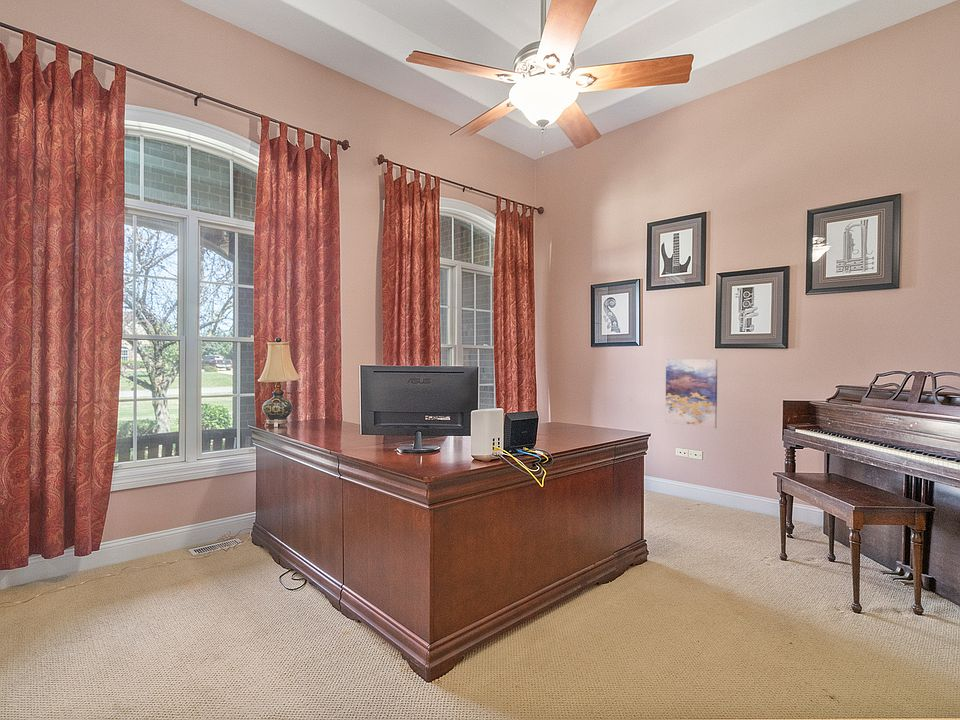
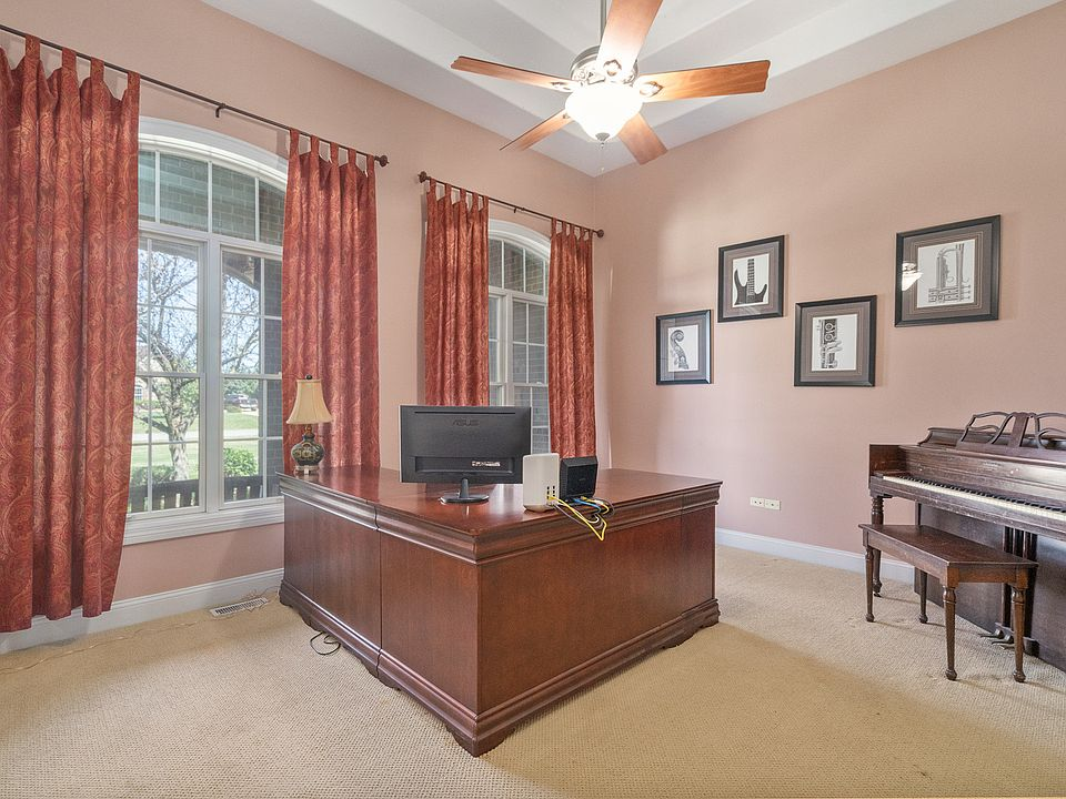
- wall art (690, 392)
